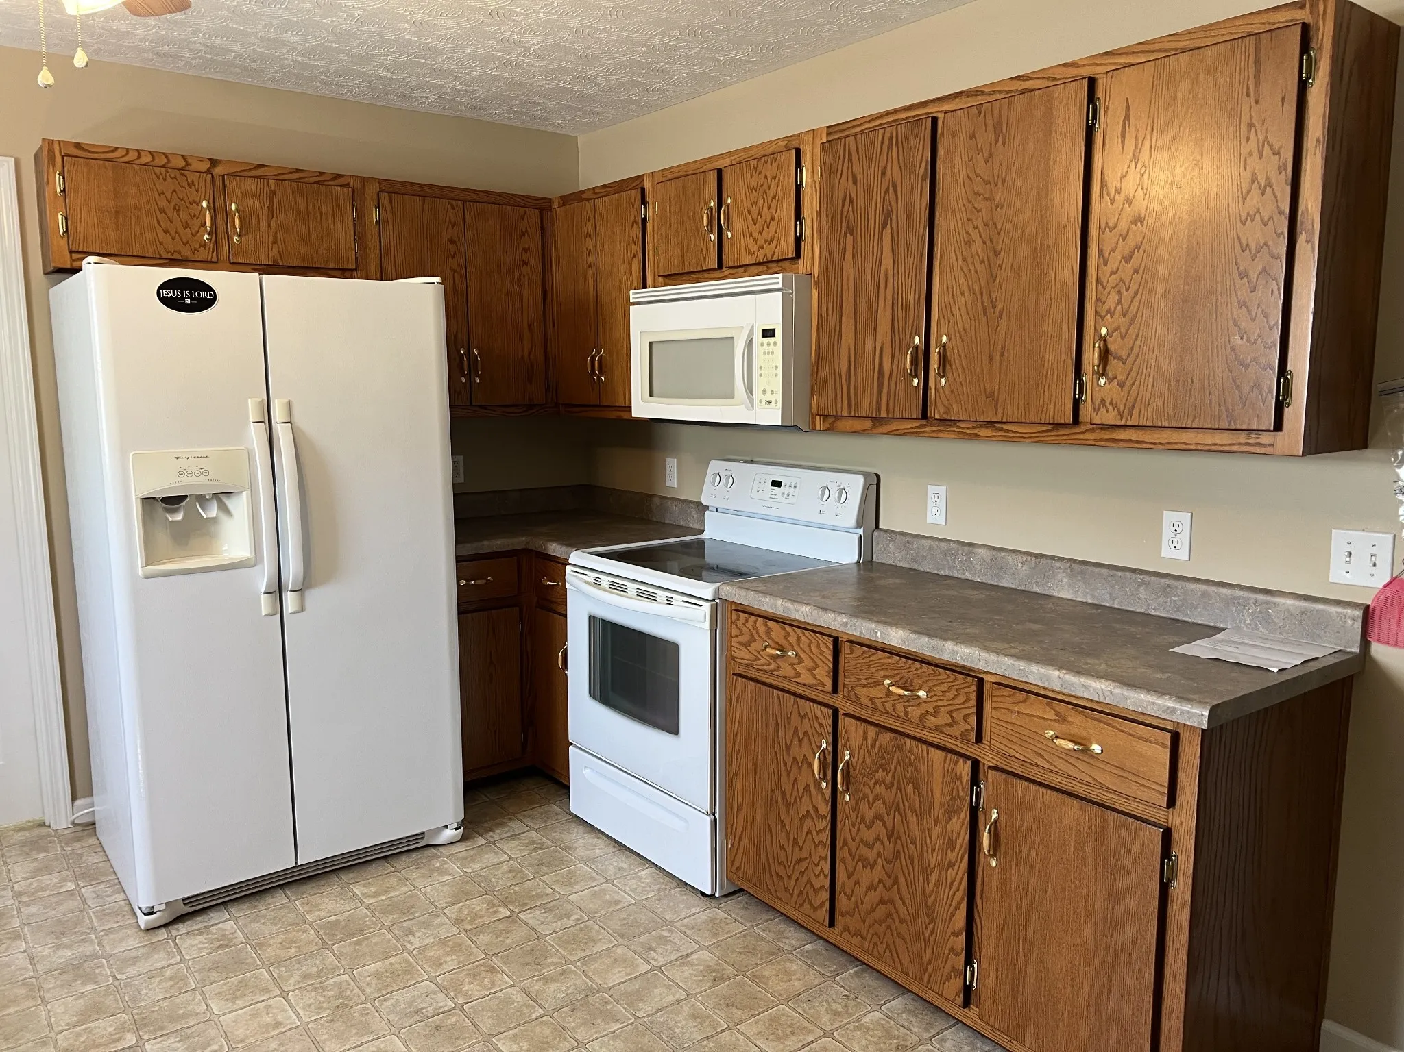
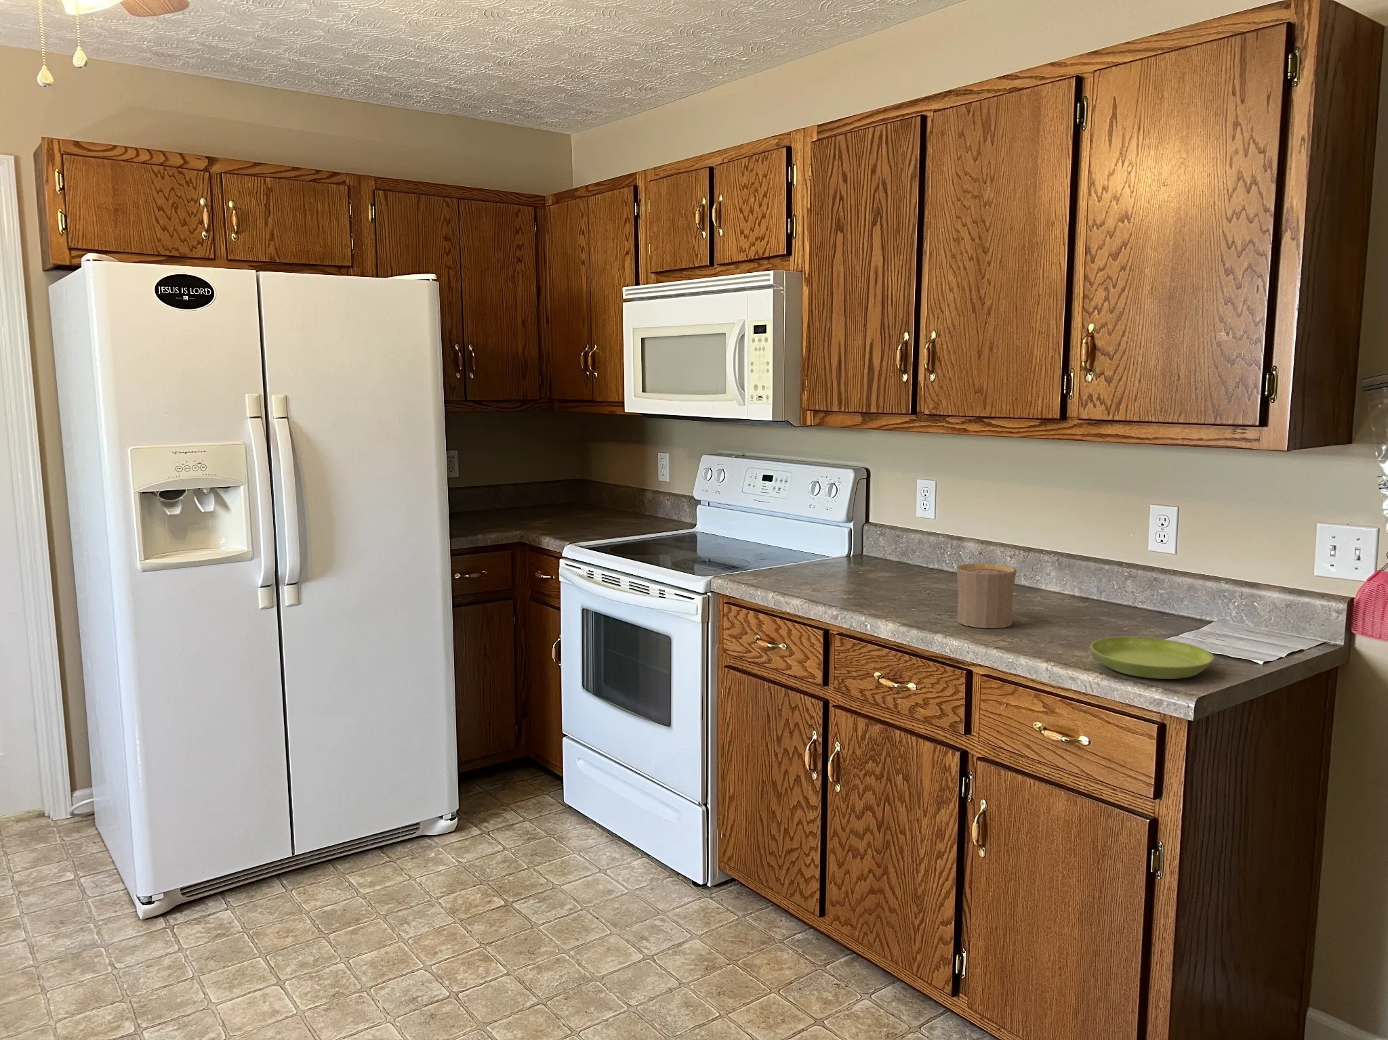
+ cup (985, 595)
+ saucer (1150, 658)
